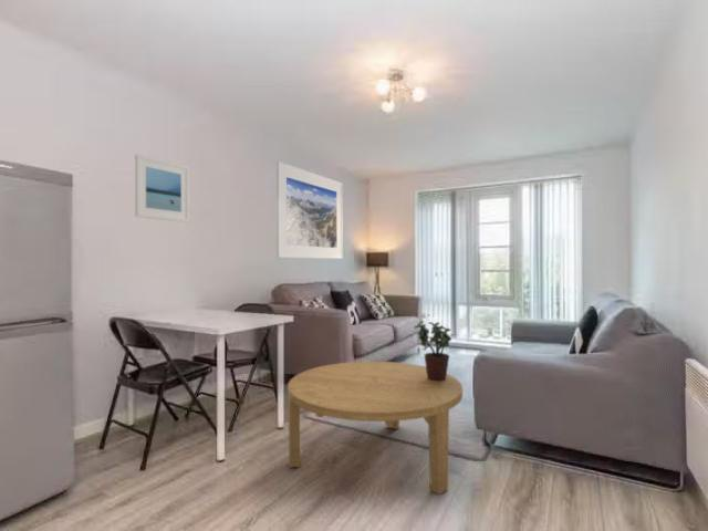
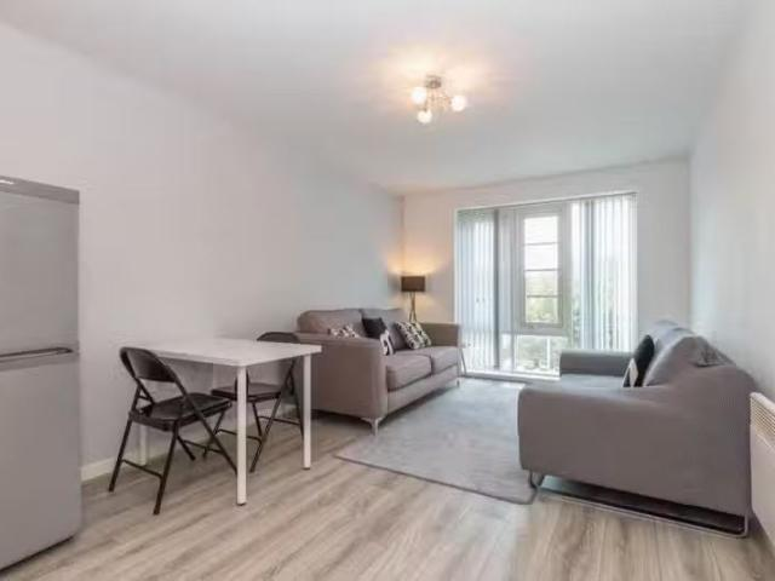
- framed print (313, 216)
- potted plant (436, 348)
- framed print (164, 190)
- coffee table (374, 419)
